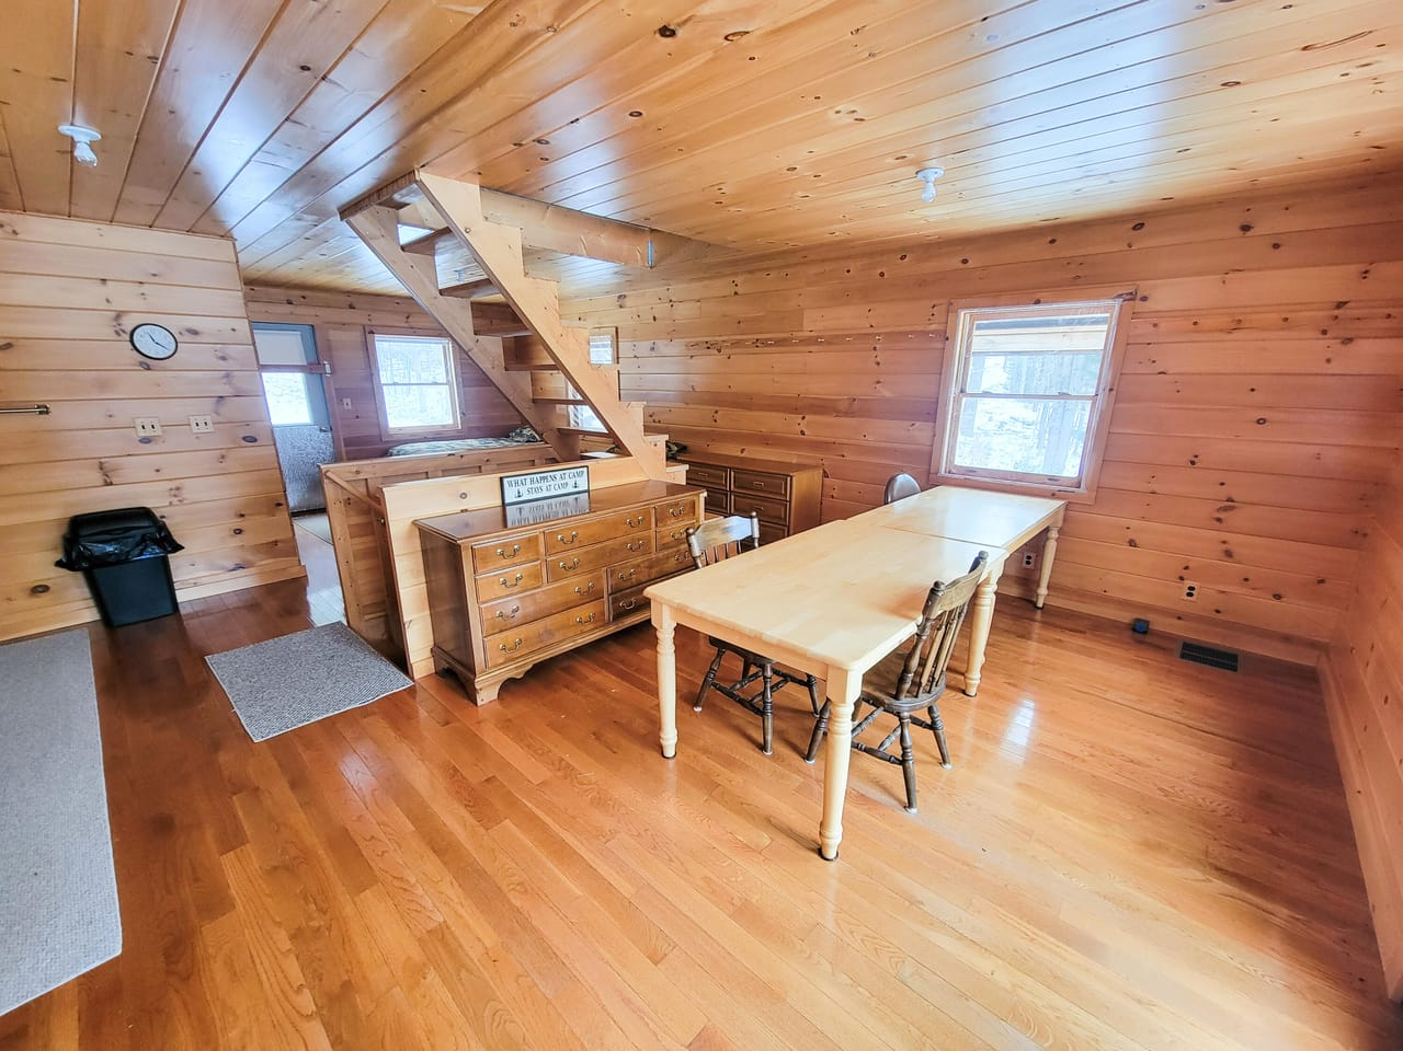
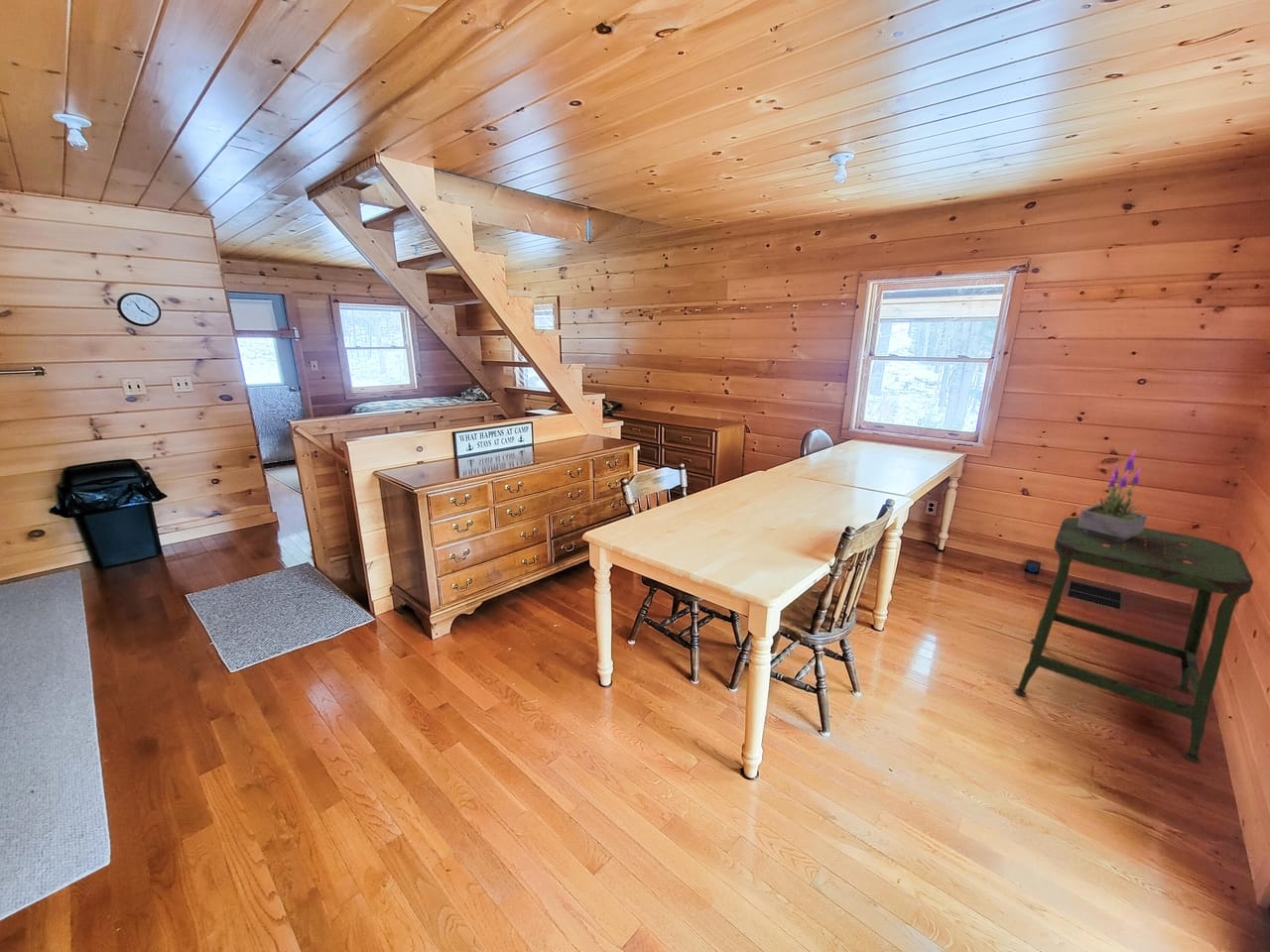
+ potted plant (1119, 491)
+ stool (1117, 630)
